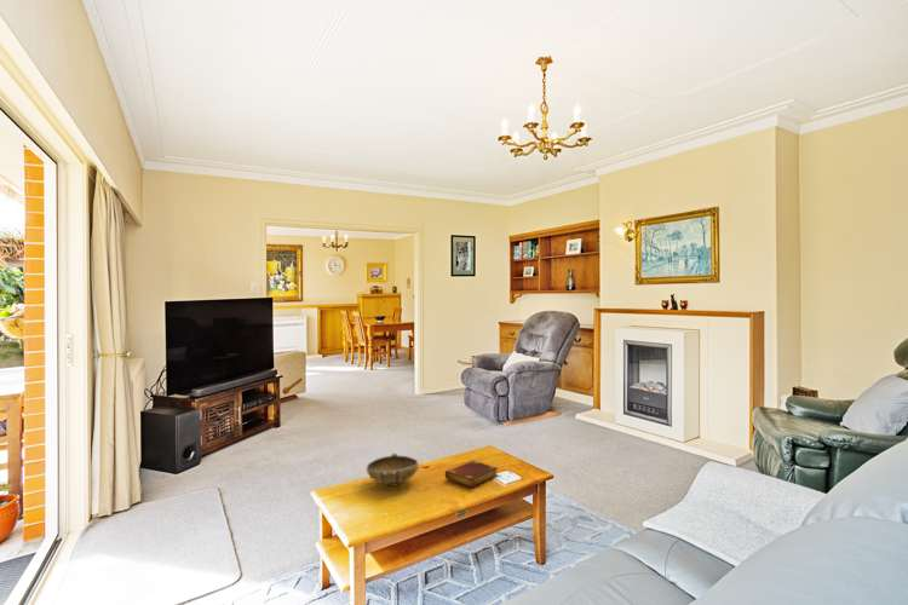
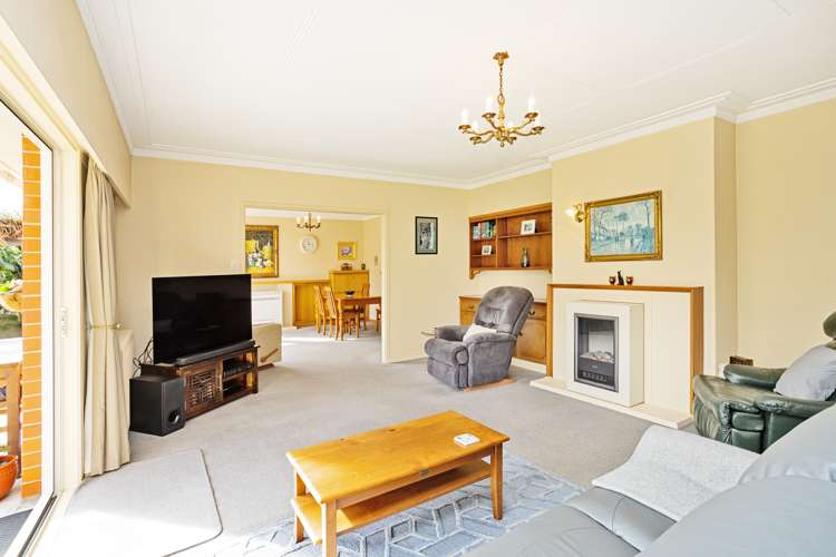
- book (471, 472)
- bowl (392, 472)
